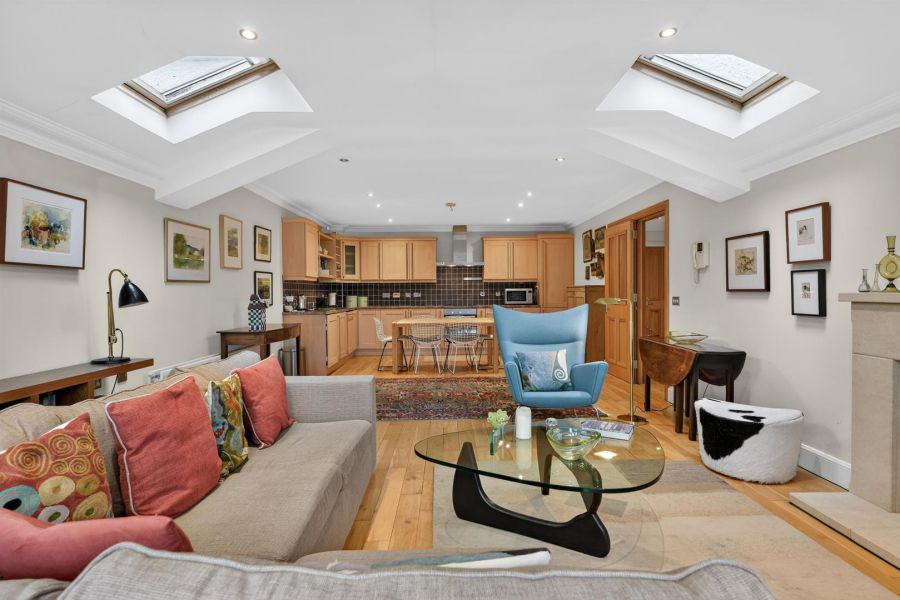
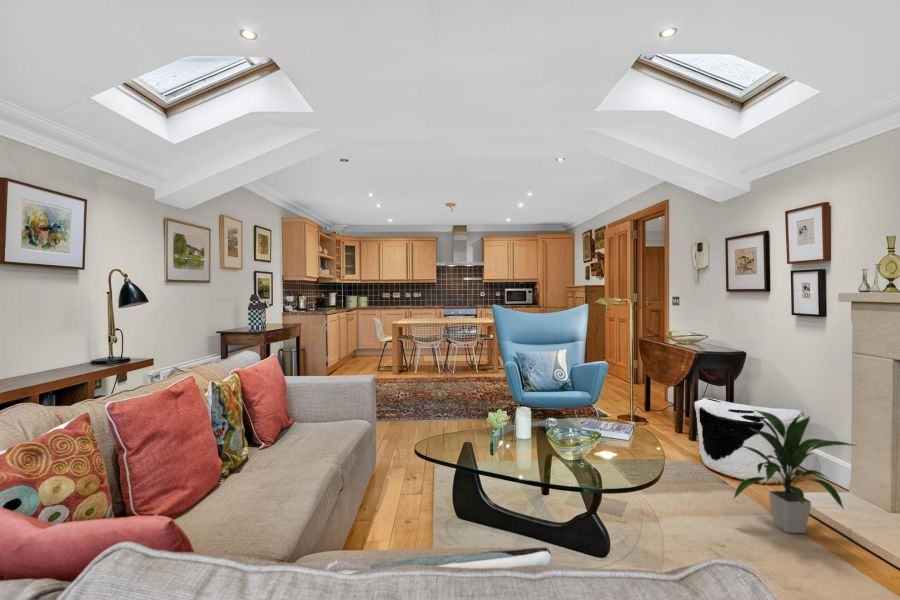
+ indoor plant (783, 467)
